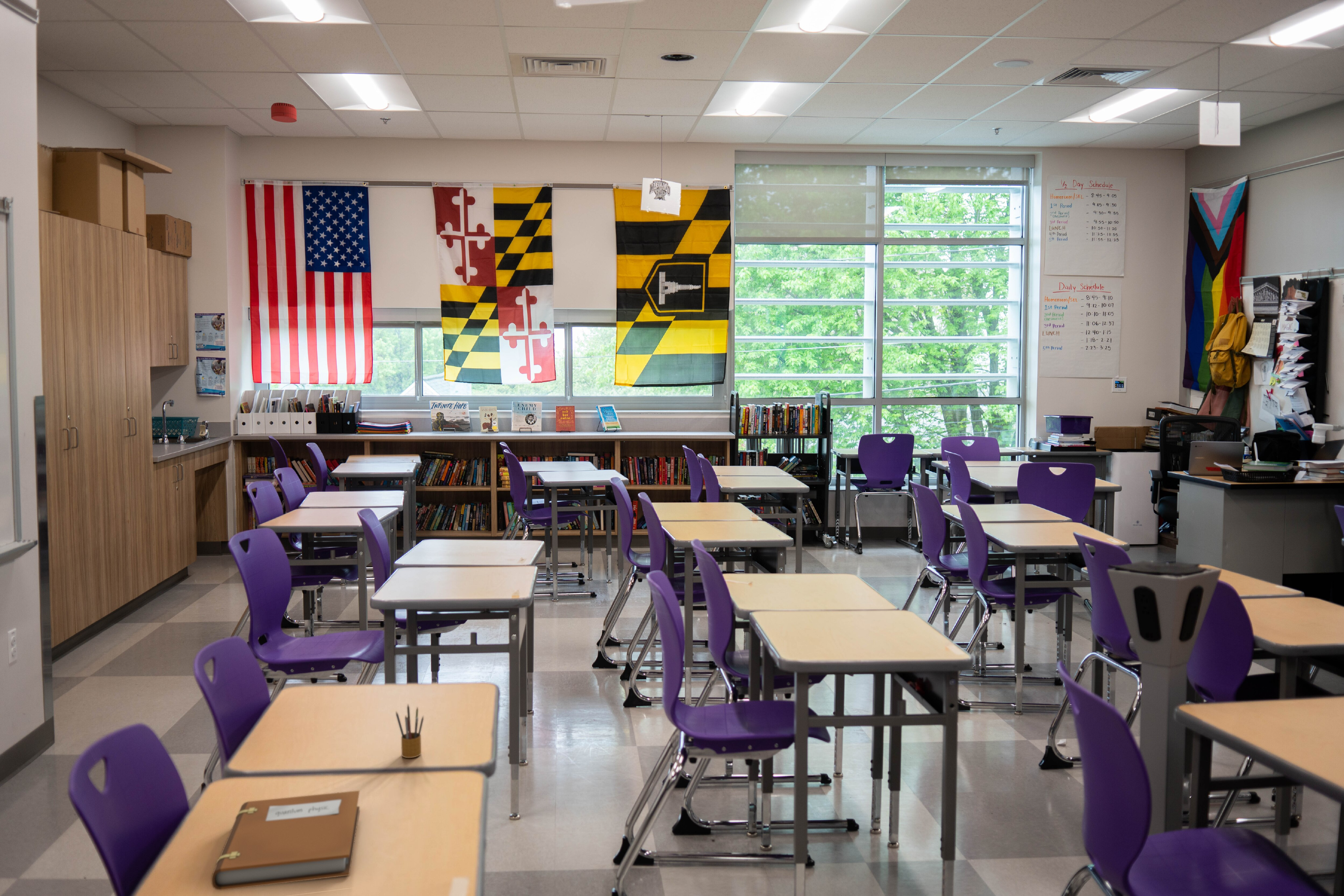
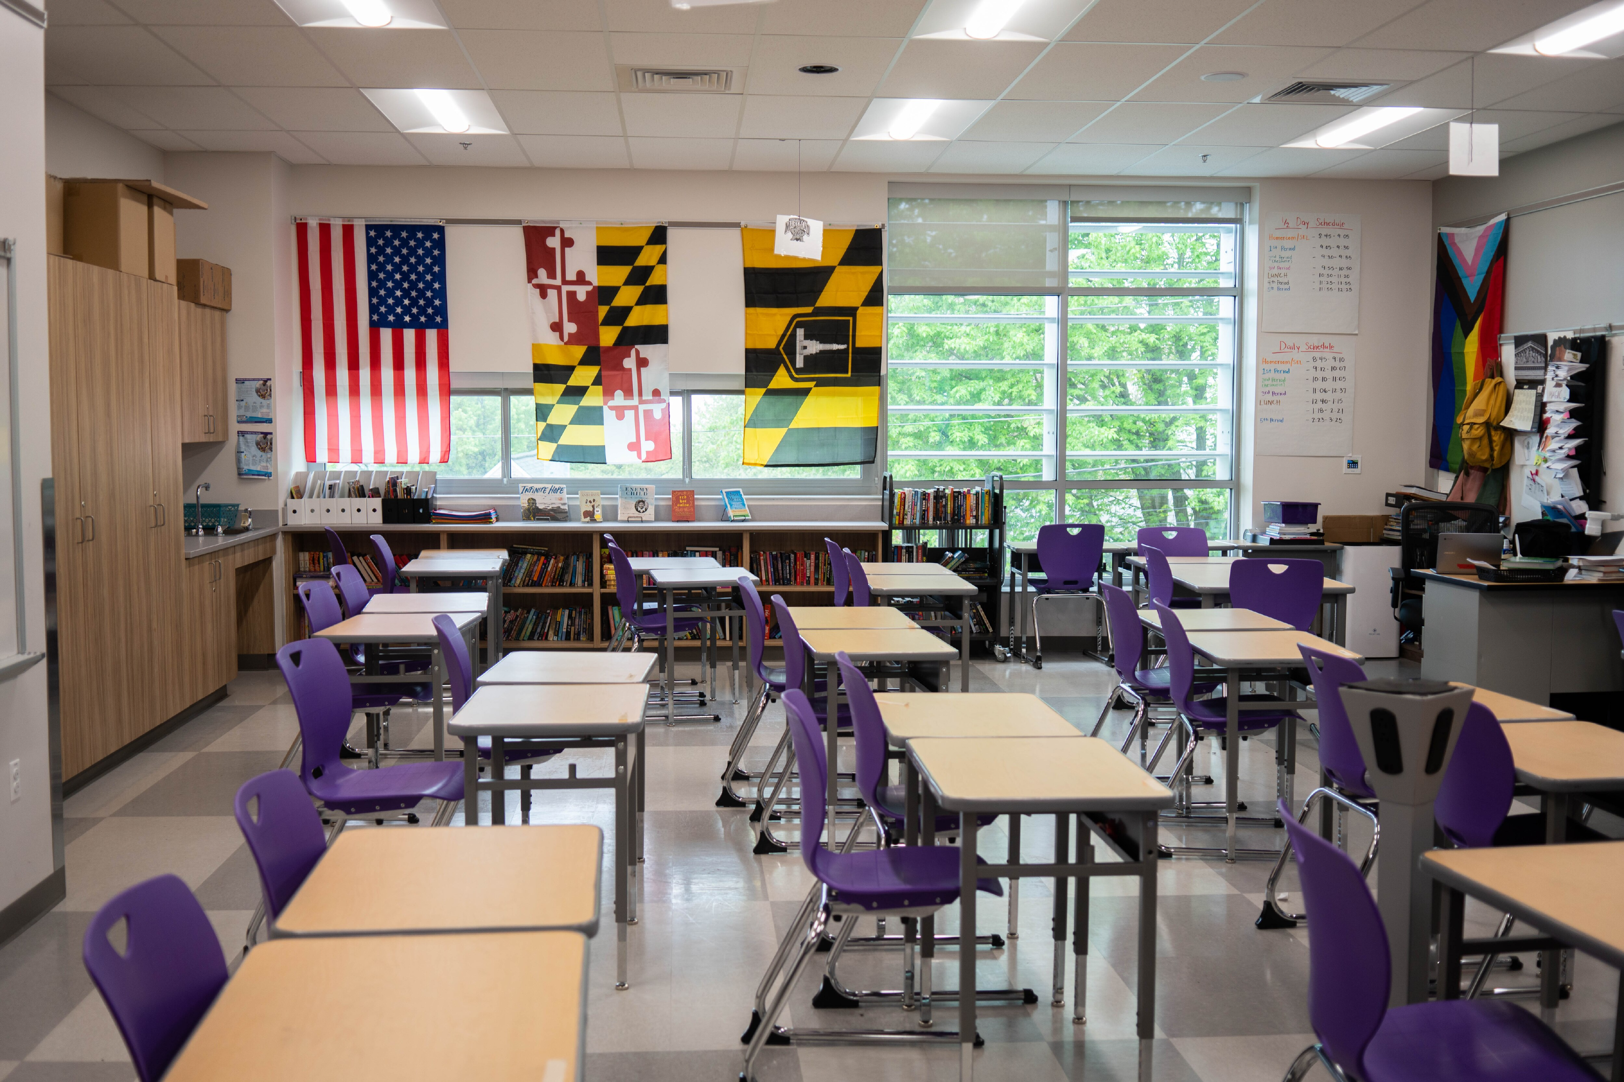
- notebook (292, 834)
- pencil box (410, 731)
- smoke detector (284, 112)
